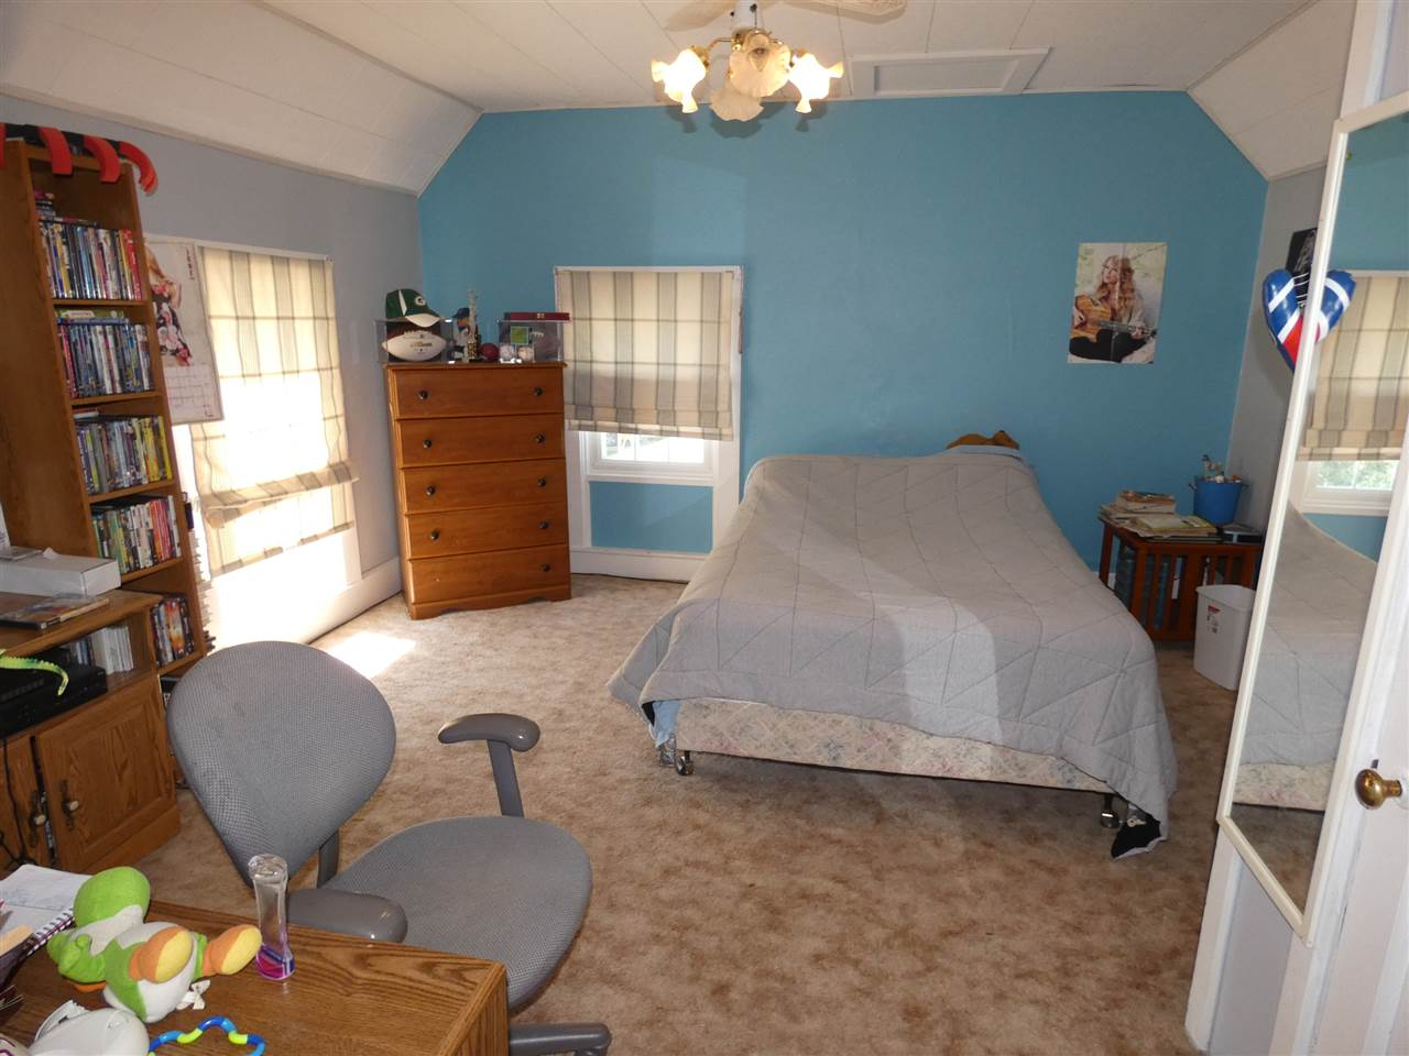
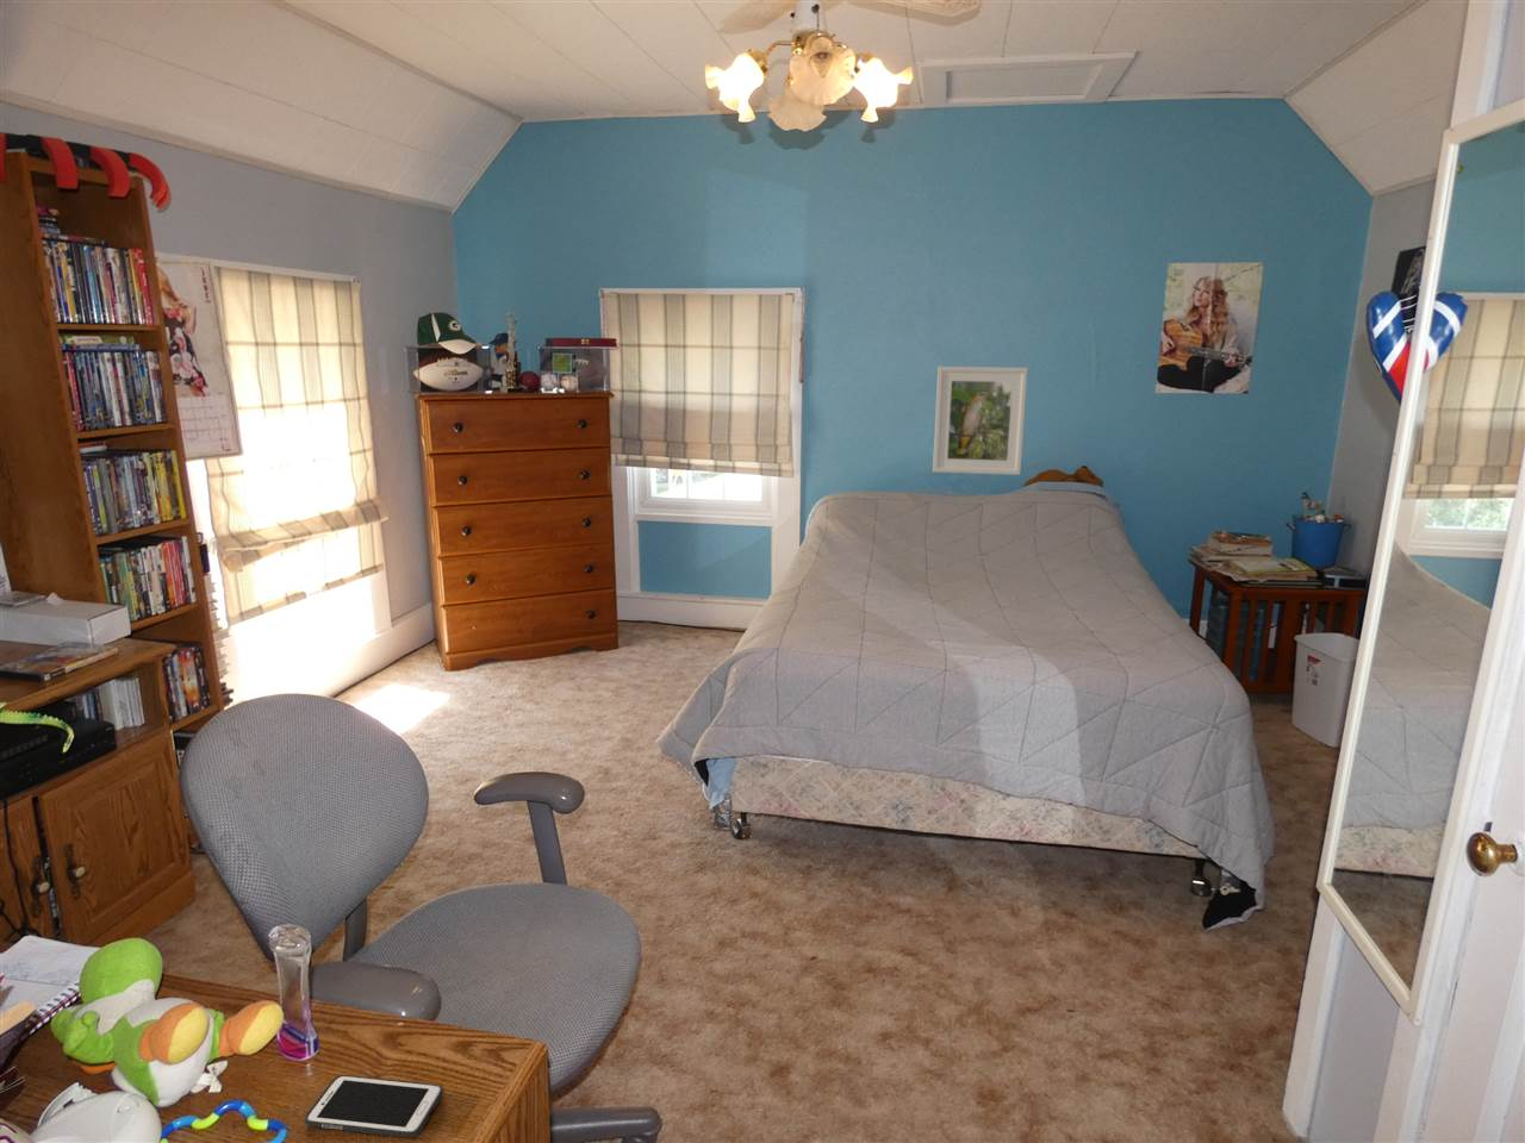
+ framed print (980, 420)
+ cell phone (376, 1105)
